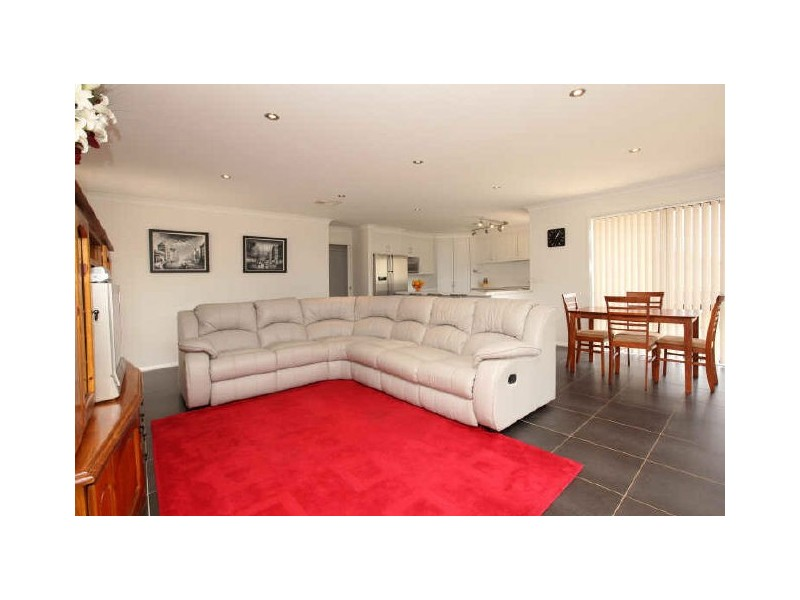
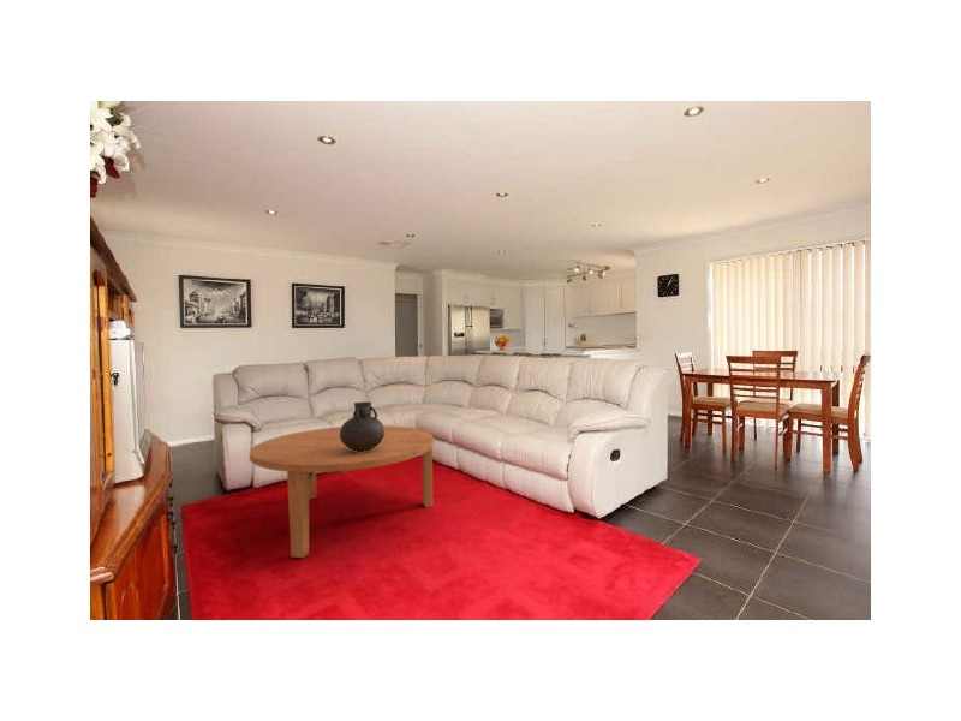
+ coffee table (347, 471)
+ vase (362, 425)
